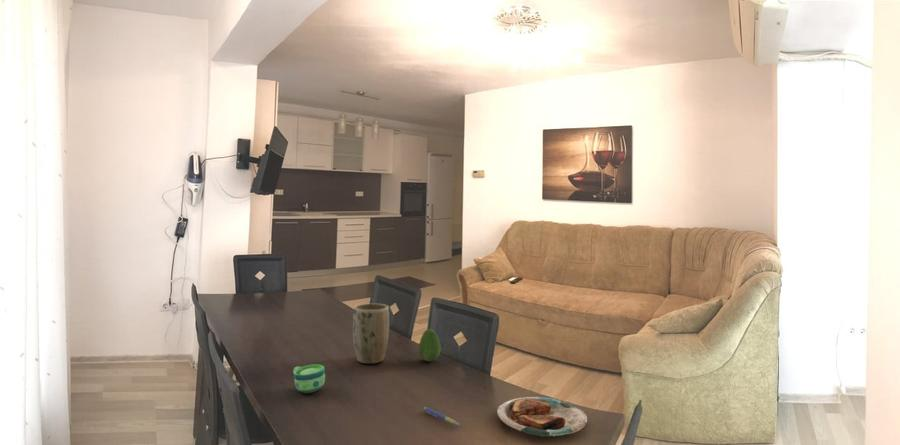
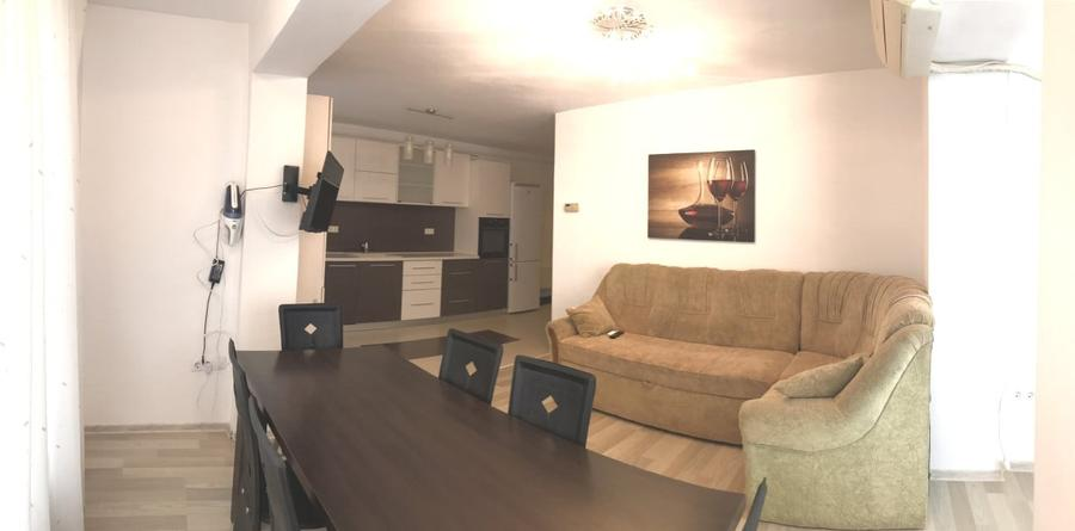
- pen (441, 416)
- cup (305, 378)
- plate (542, 415)
- plant pot (371, 333)
- fruit (429, 344)
